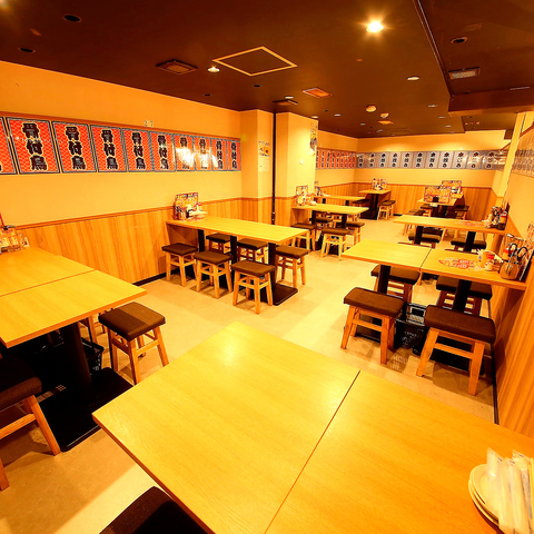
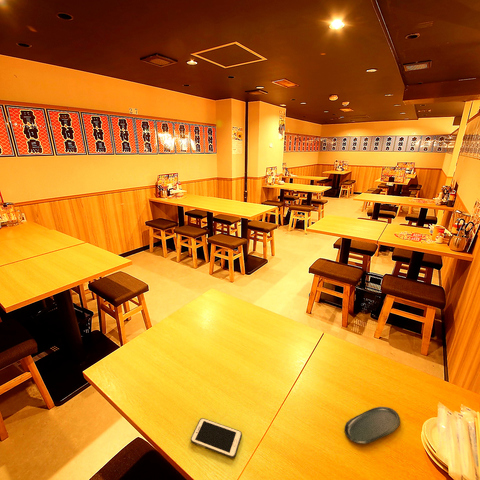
+ oval tray (372, 423)
+ cell phone (216, 437)
